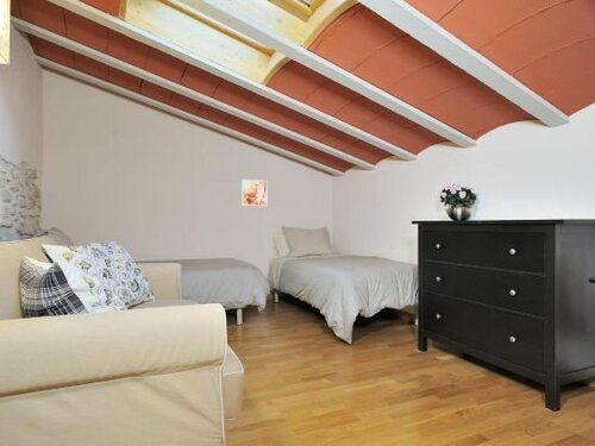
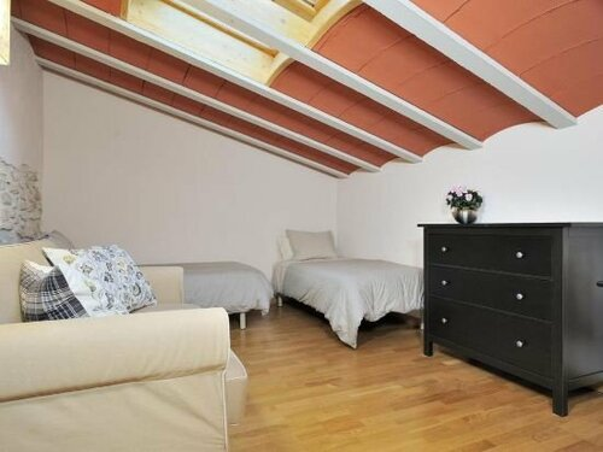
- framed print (255, 193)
